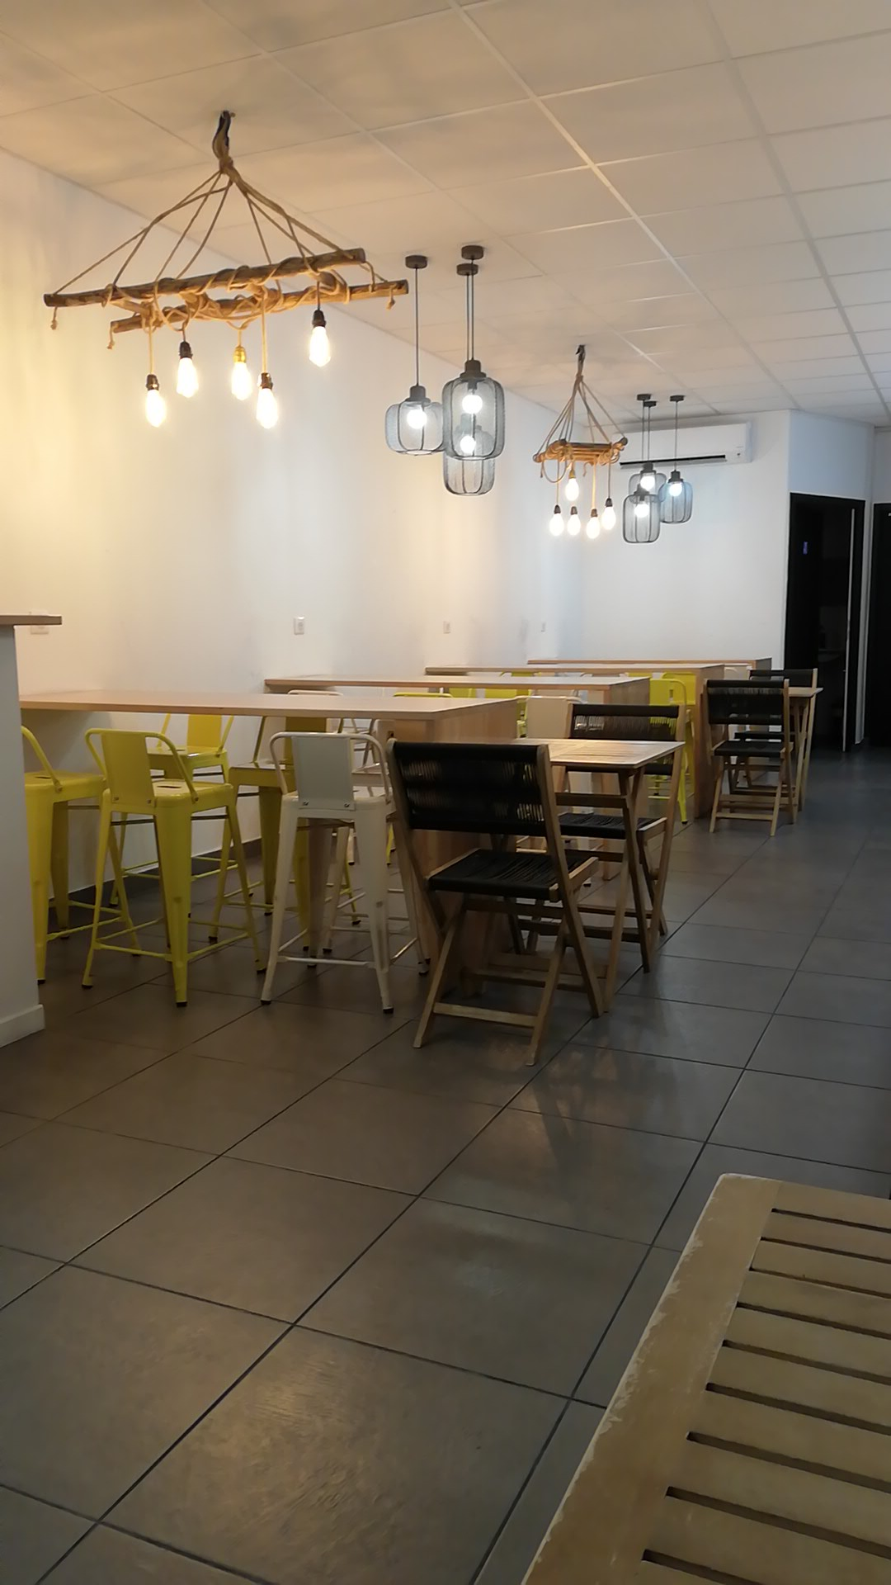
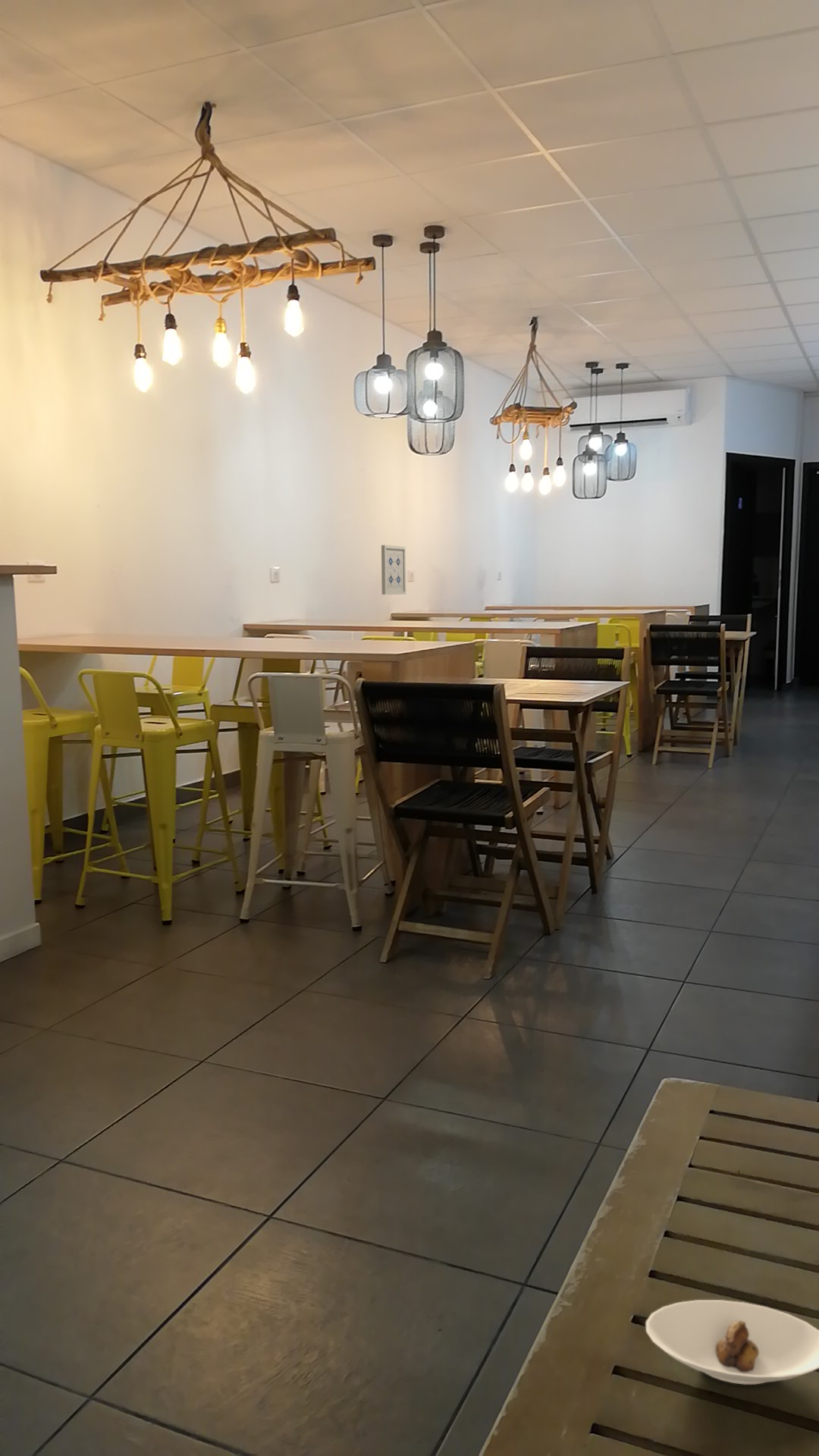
+ wall art (394, 570)
+ saucer (736, 1348)
